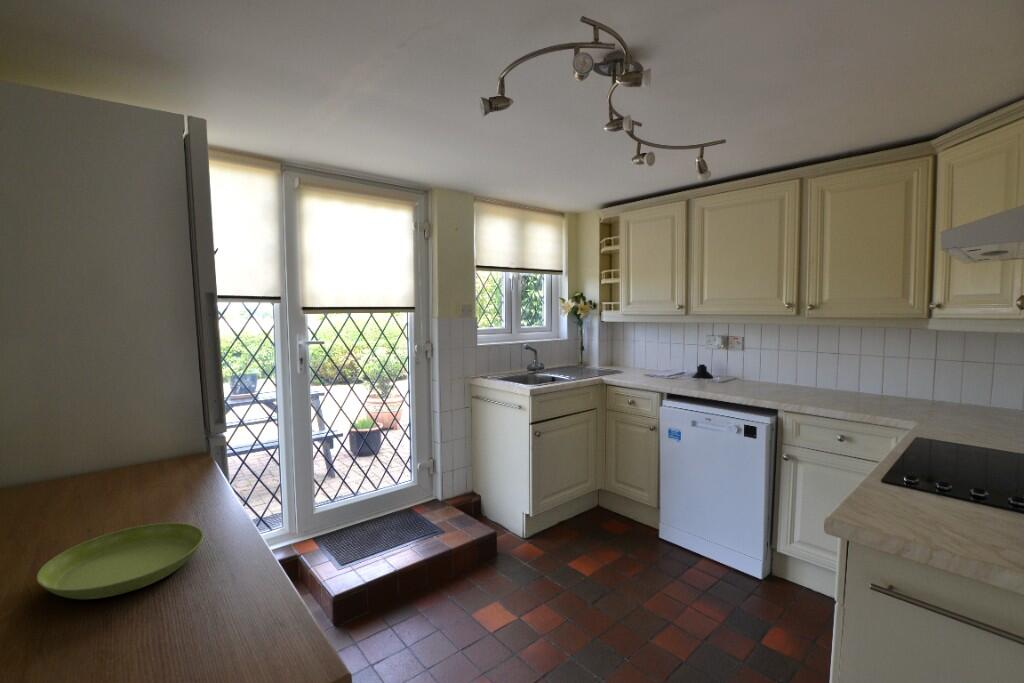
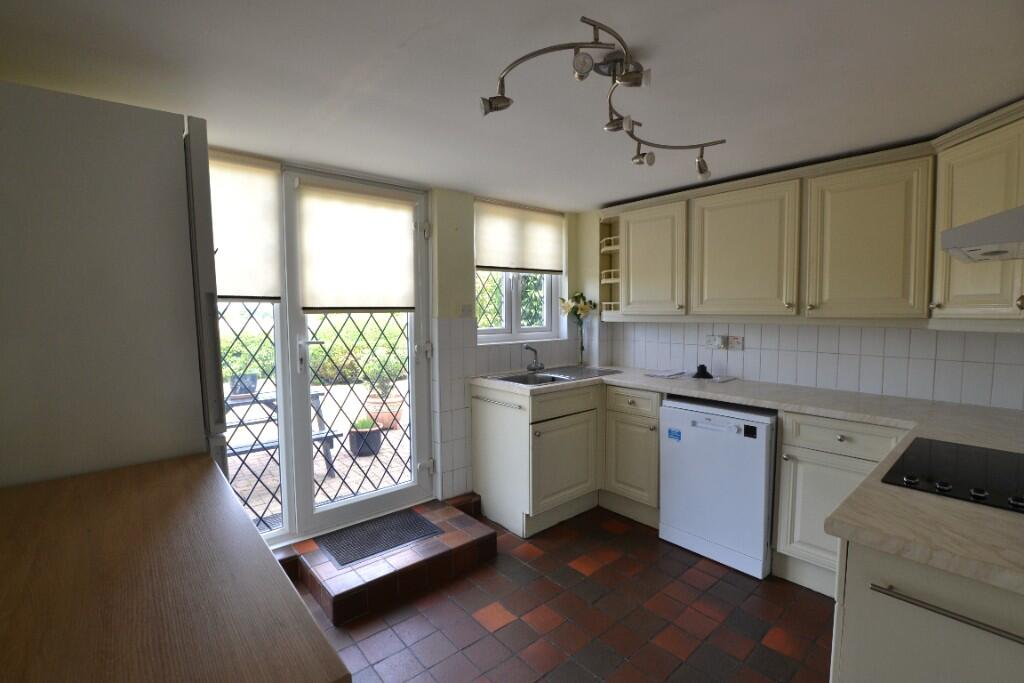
- saucer (127, 560)
